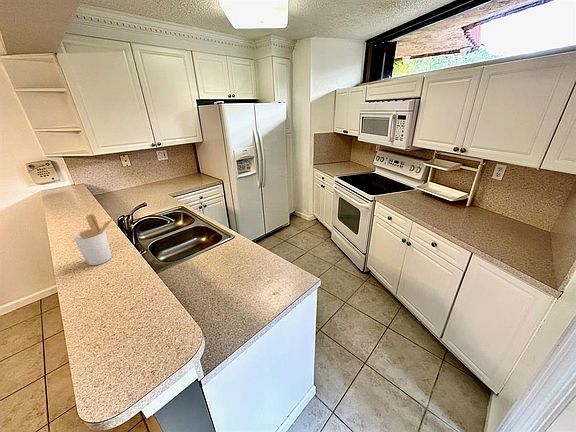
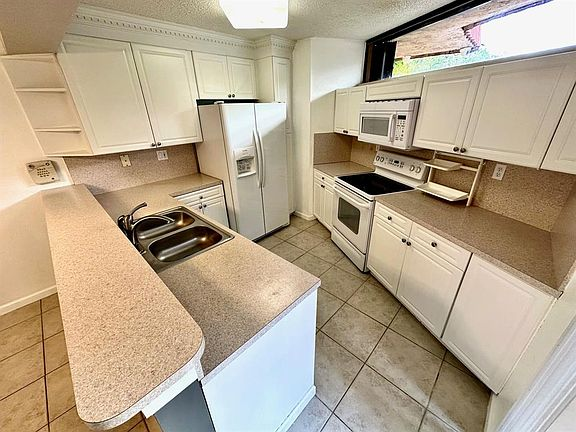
- utensil holder (99, 239)
